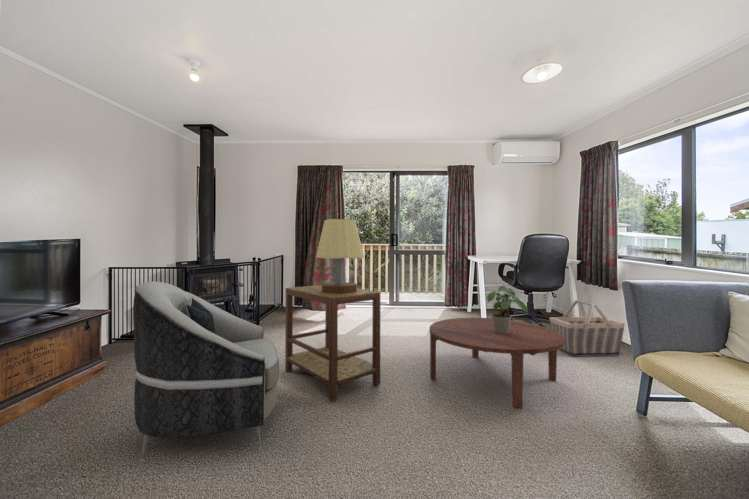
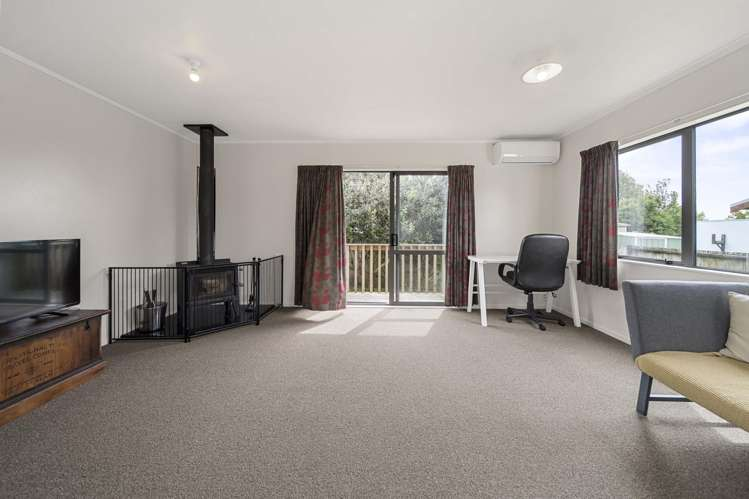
- basket (585, 326)
- potted plant (504, 309)
- coffee table (493, 352)
- side table (330, 333)
- armchair (212, 338)
- table lamp (339, 255)
